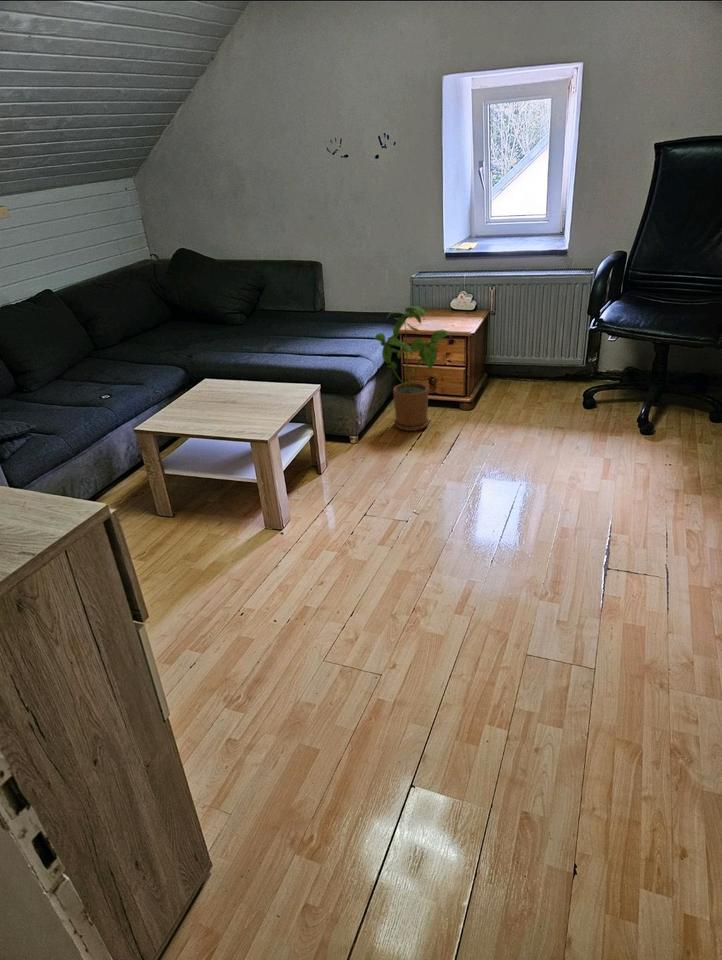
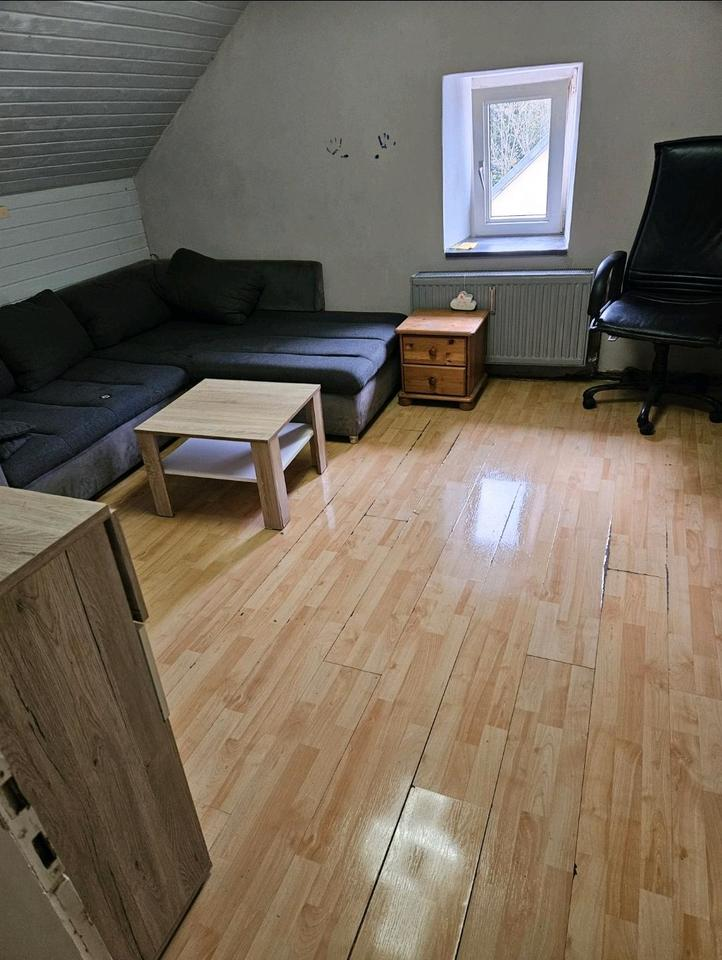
- house plant (414, 369)
